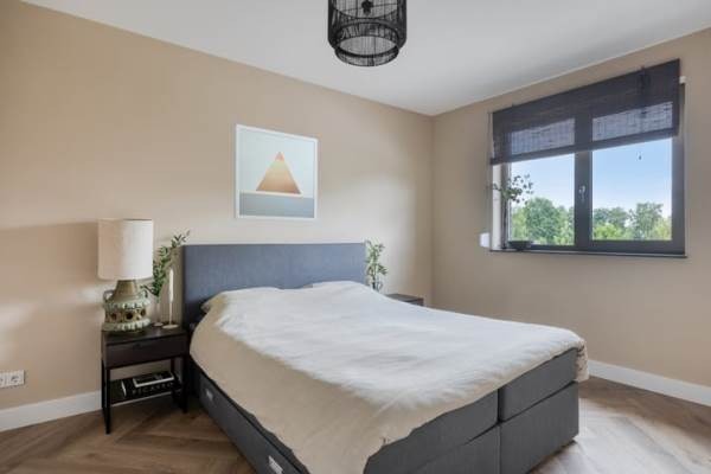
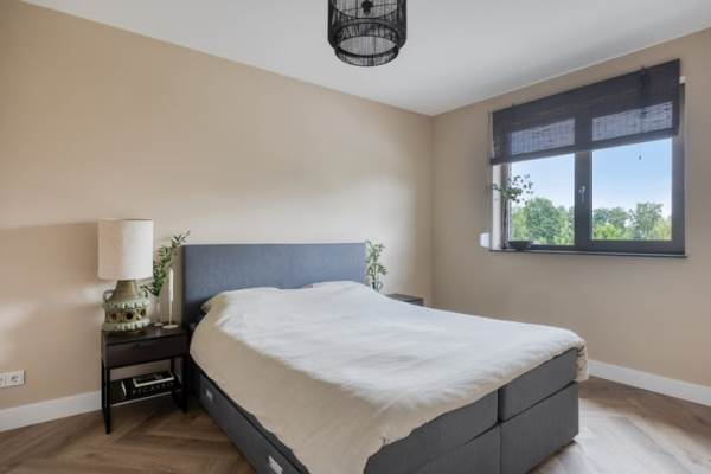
- wall art (278, 175)
